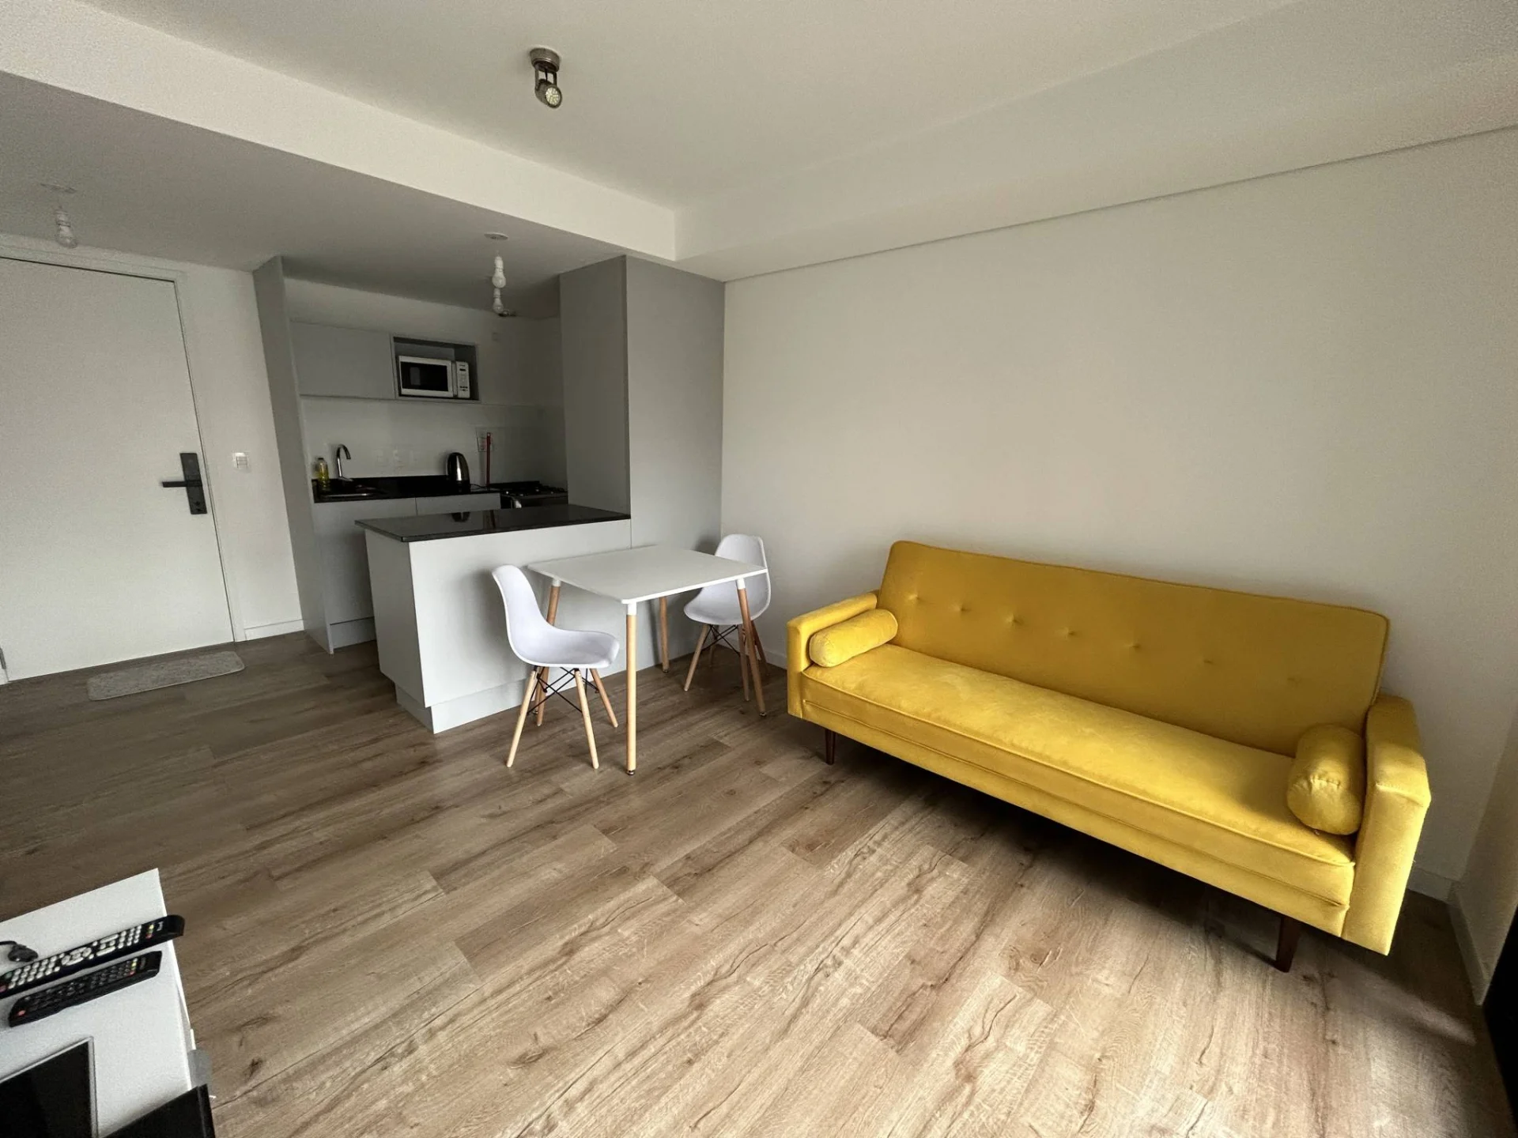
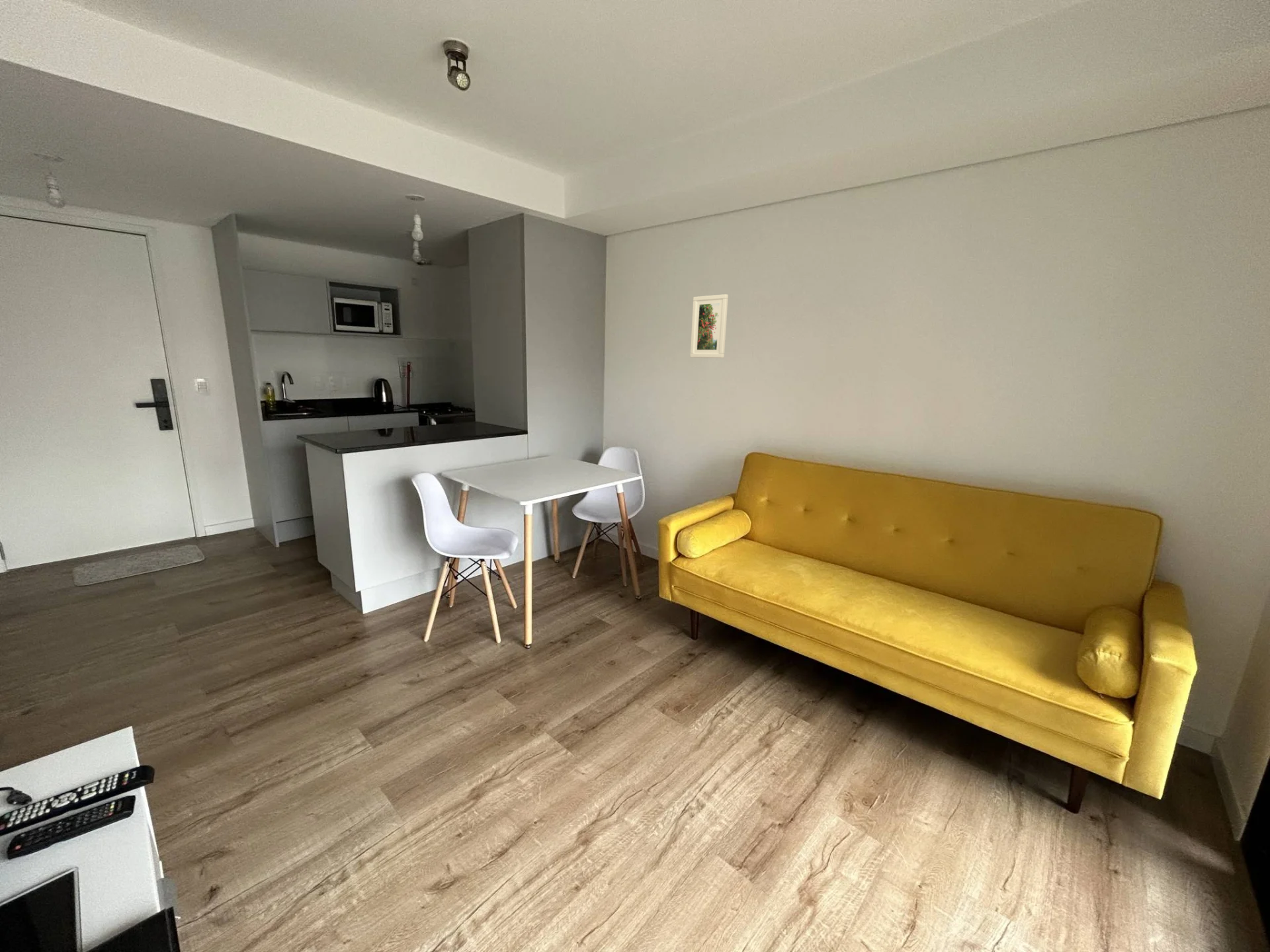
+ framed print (708, 327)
